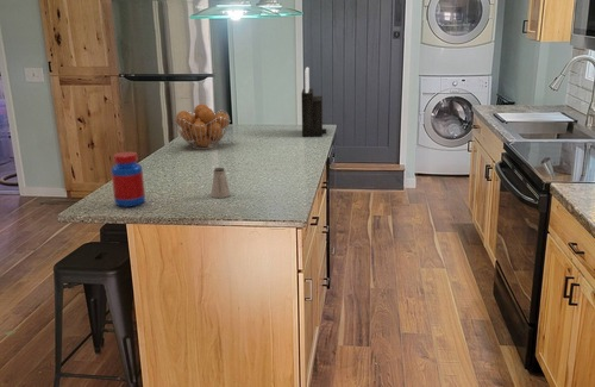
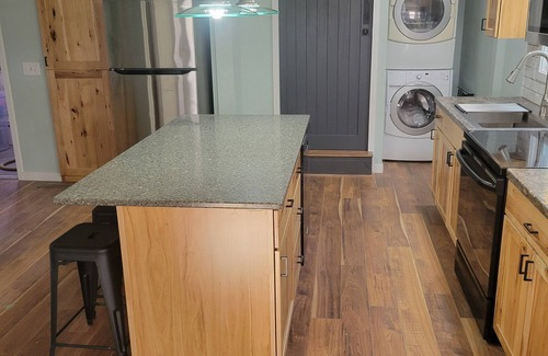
- knife block (314, 101)
- saltshaker (219, 181)
- fruit basket (202, 126)
- jar (127, 179)
